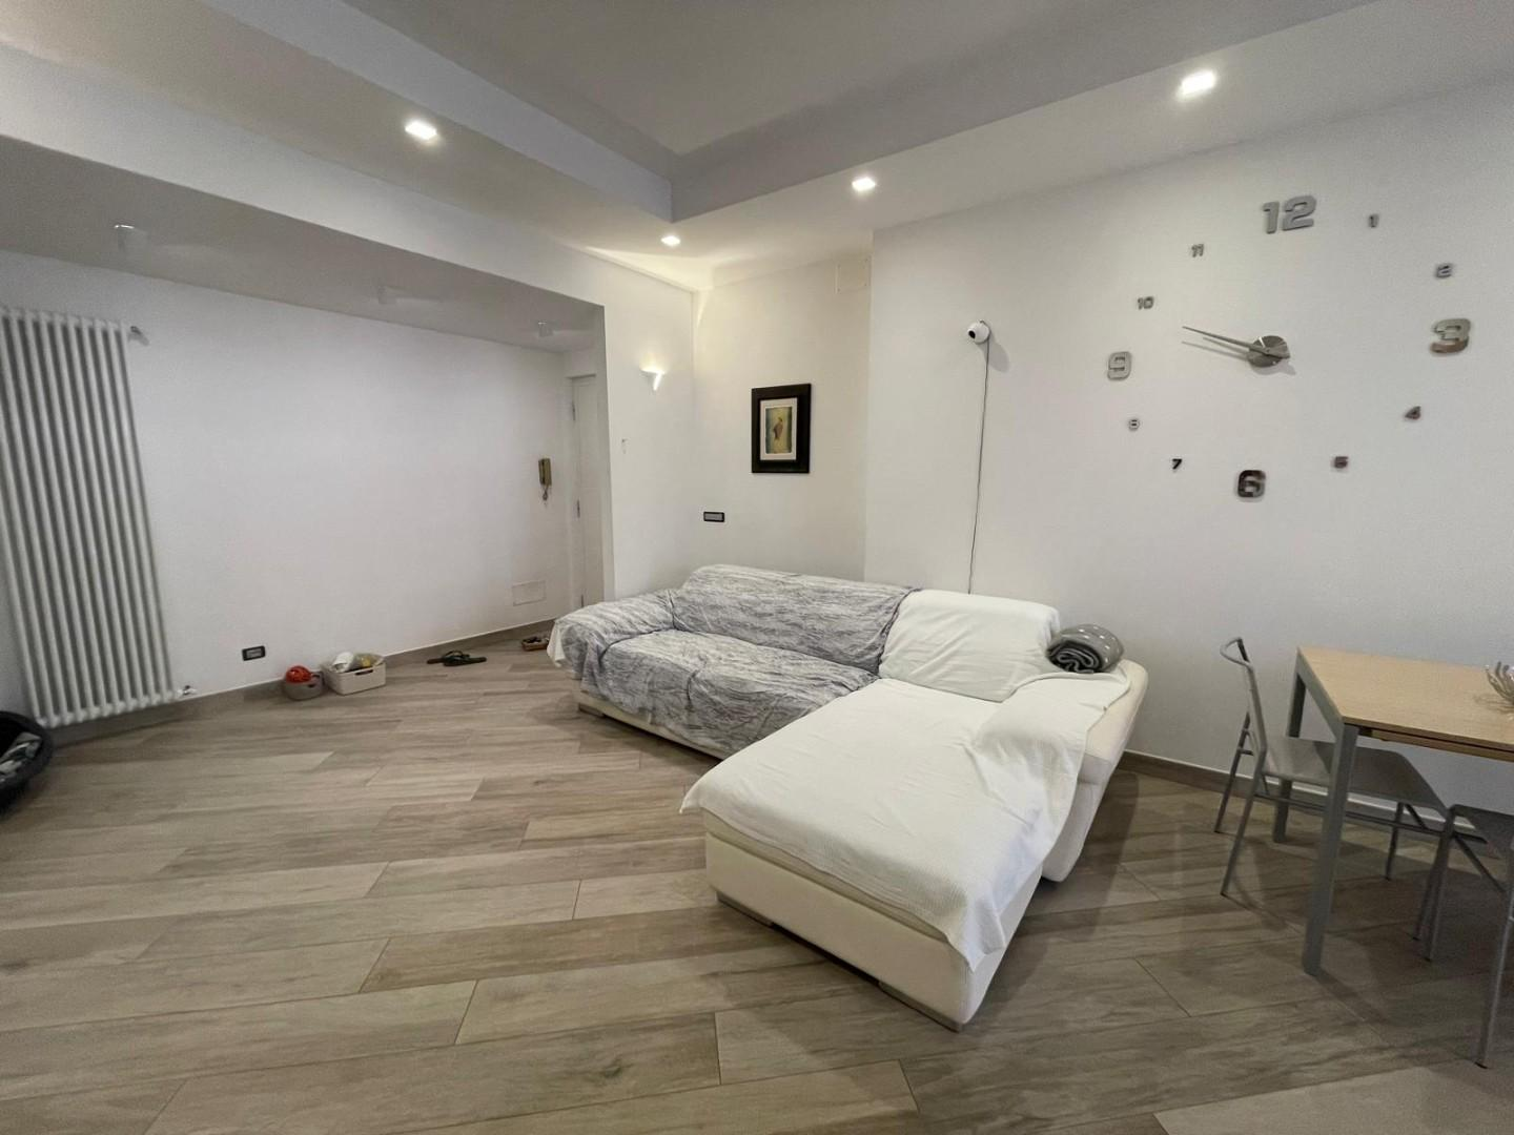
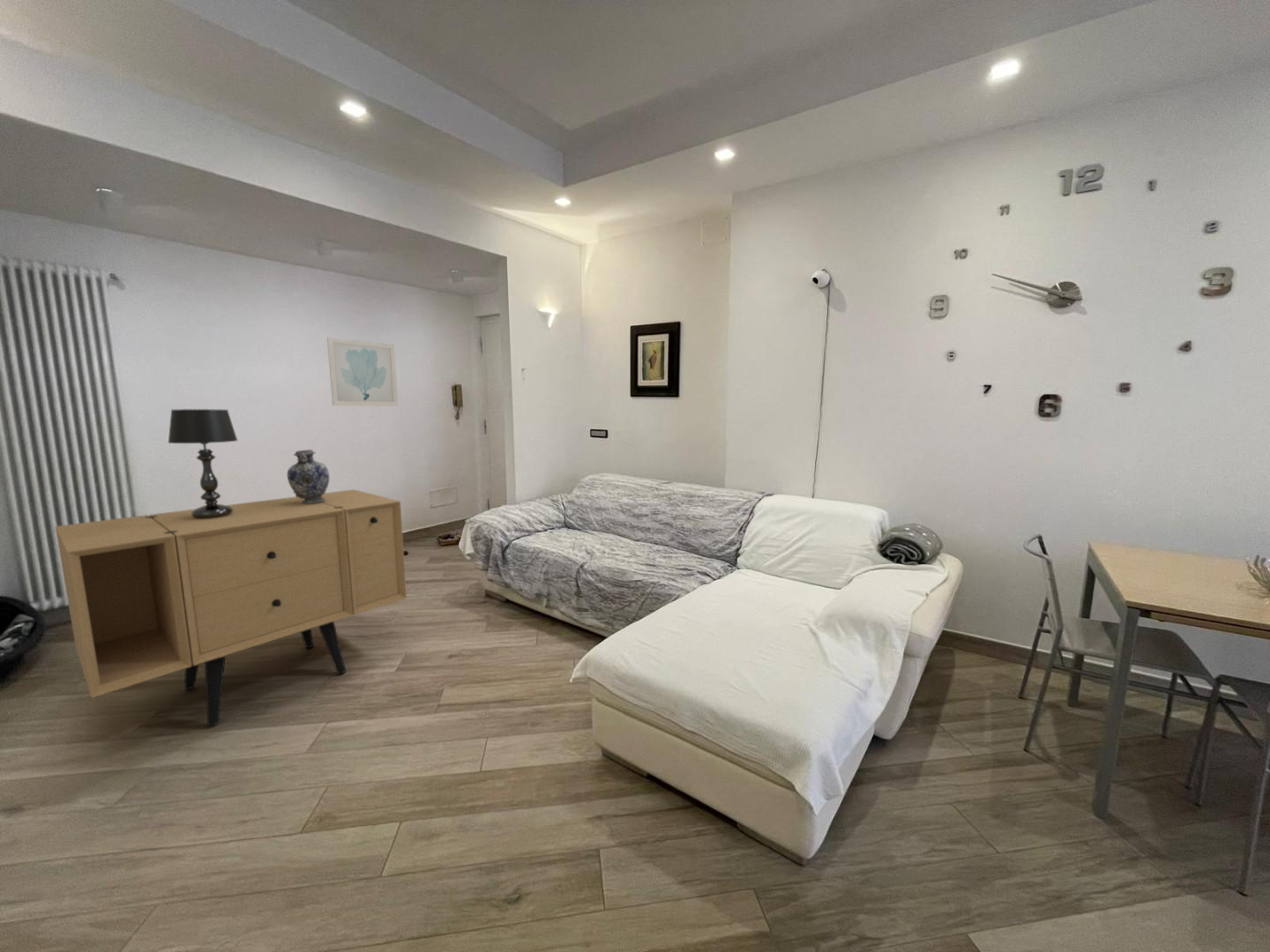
+ wall art (364, 374)
+ decorative vase (310, 476)
+ sideboard (259, 599)
+ table lamp (206, 463)
